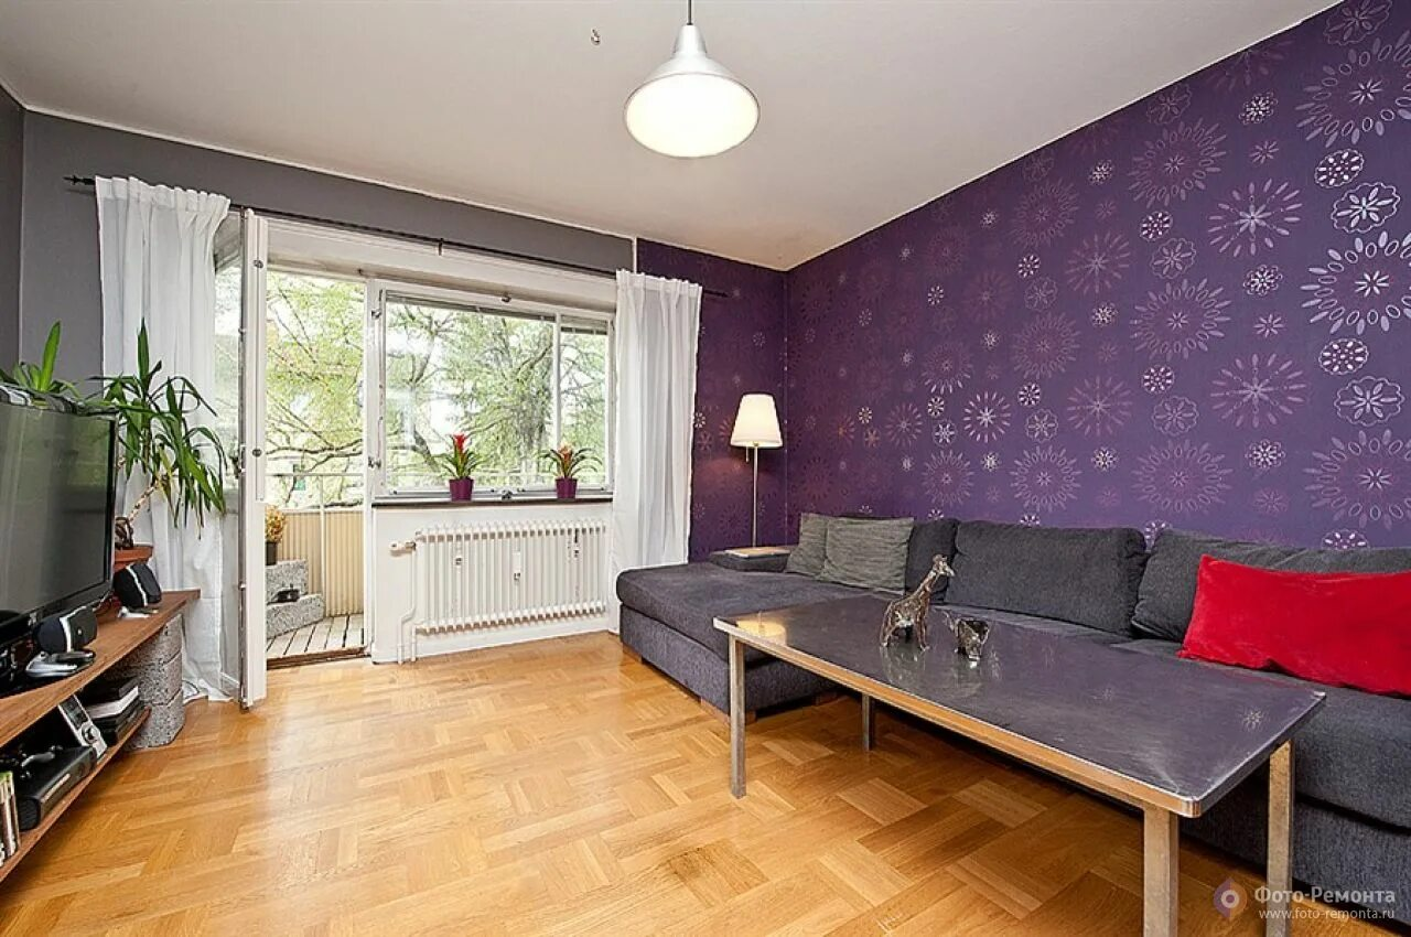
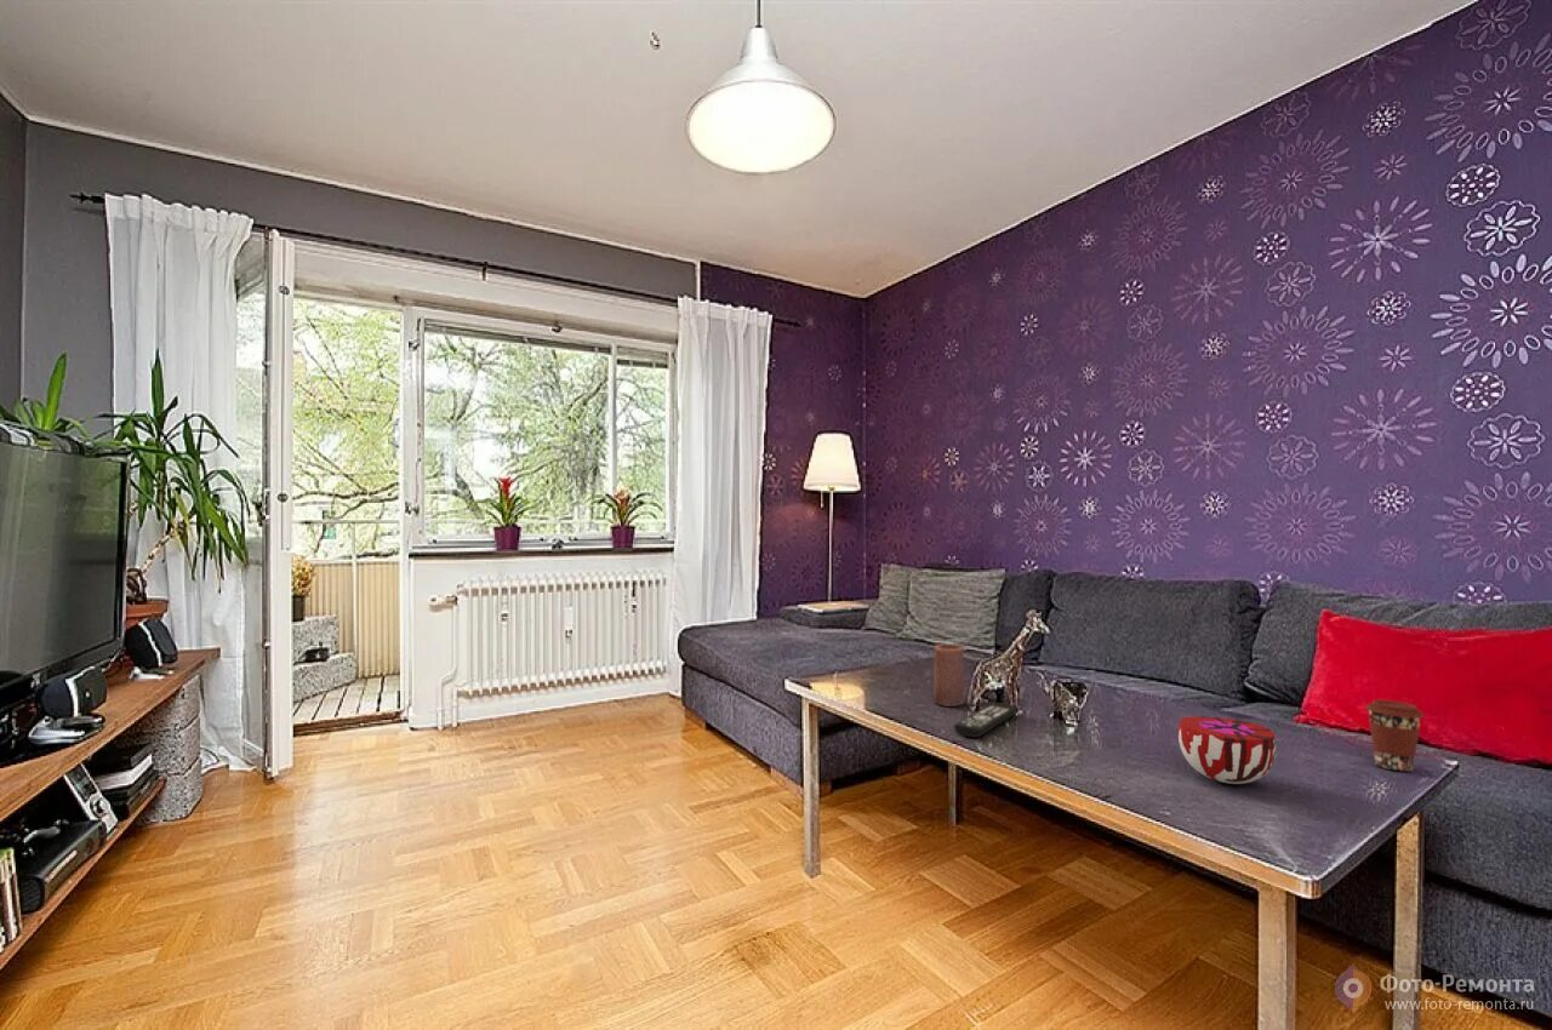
+ coffee cup (1393, 734)
+ decorative bowl (1225, 753)
+ remote control (987, 719)
+ candle (948, 674)
